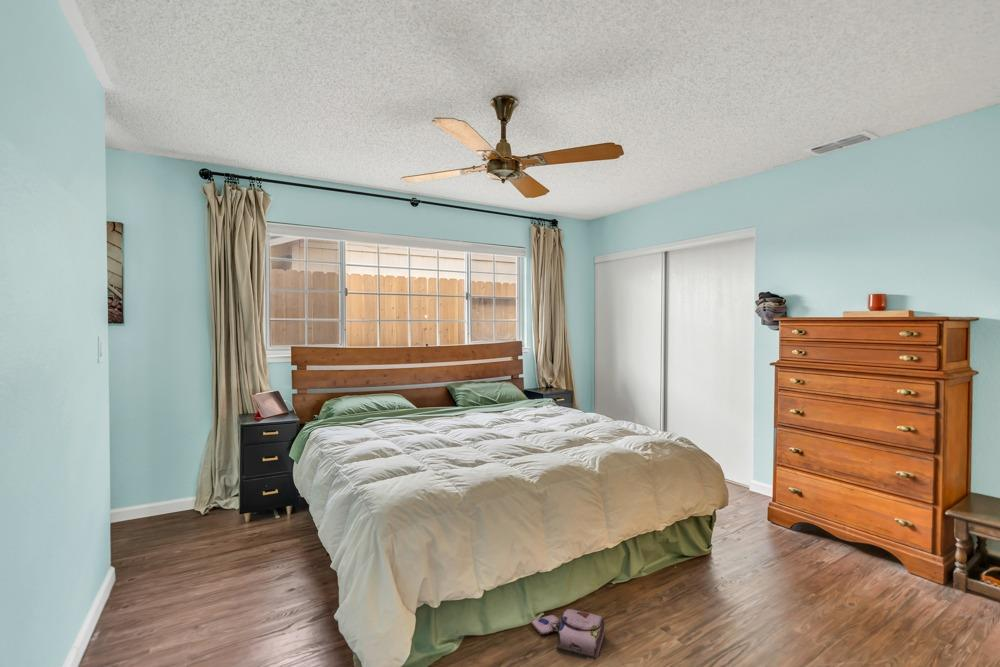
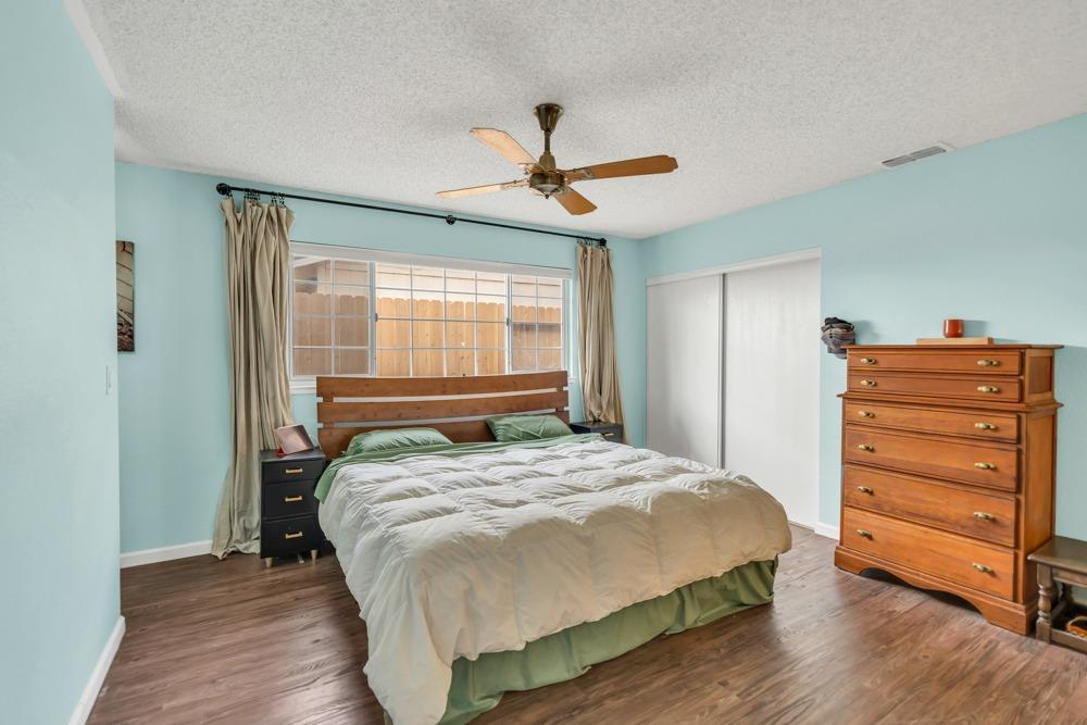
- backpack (572, 623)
